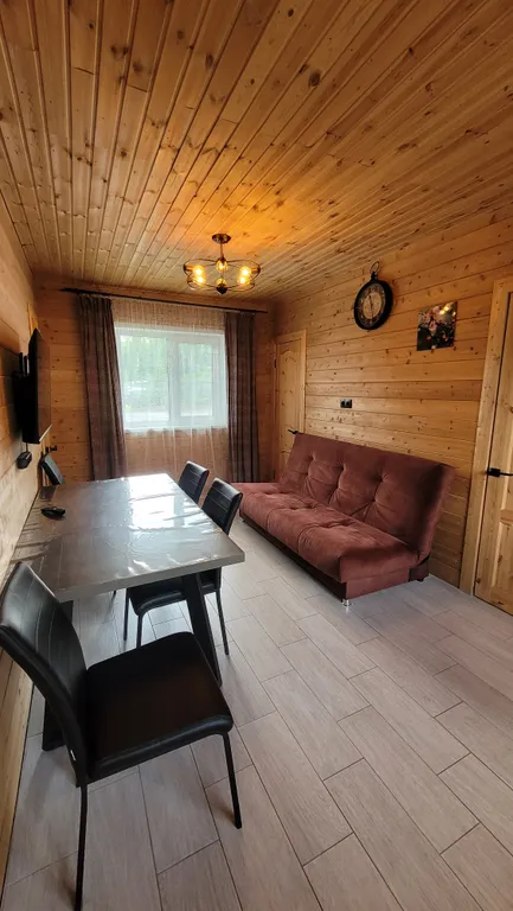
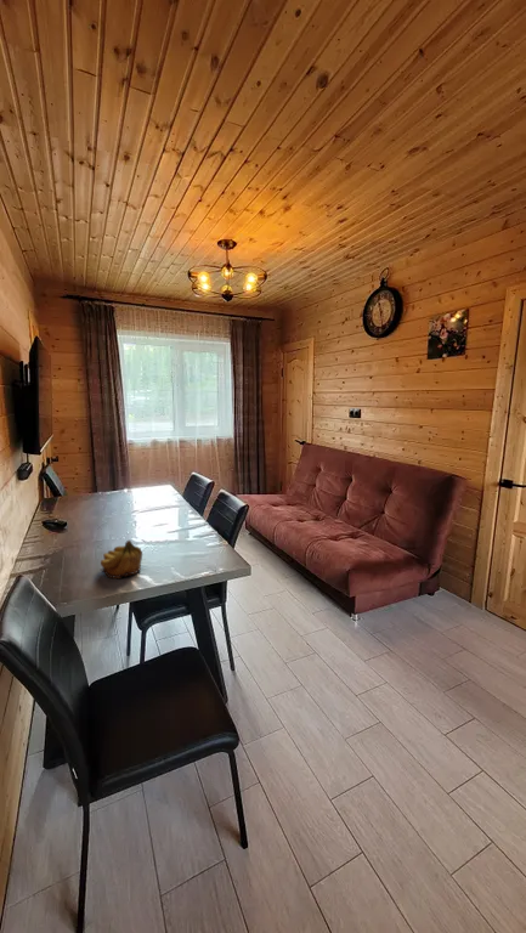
+ fruit (119, 553)
